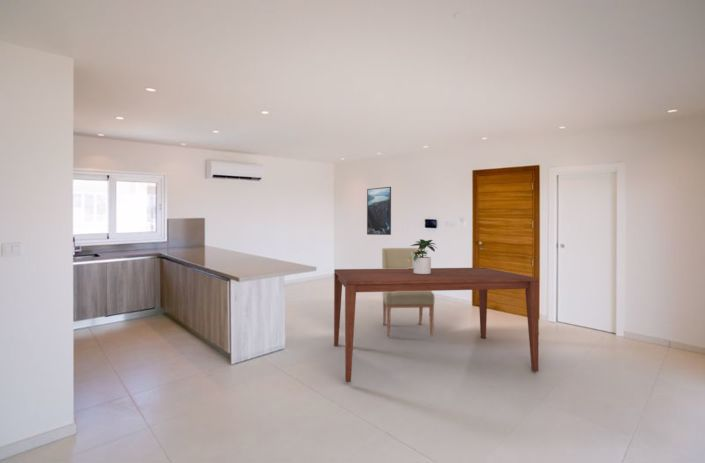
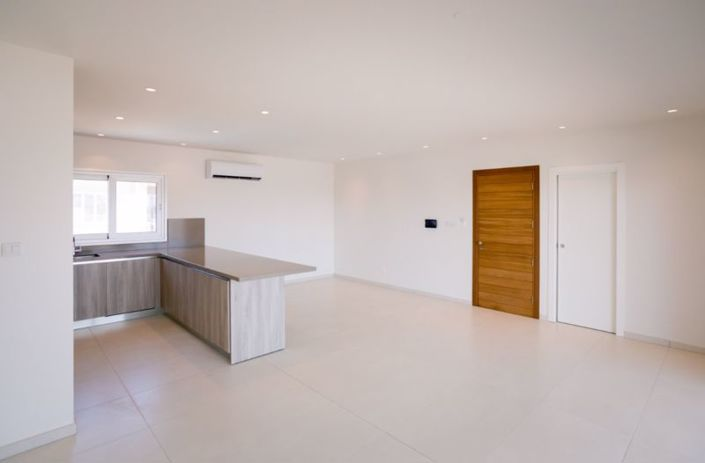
- potted plant (423, 255)
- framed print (378, 211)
- chair (405, 291)
- dining table (426, 290)
